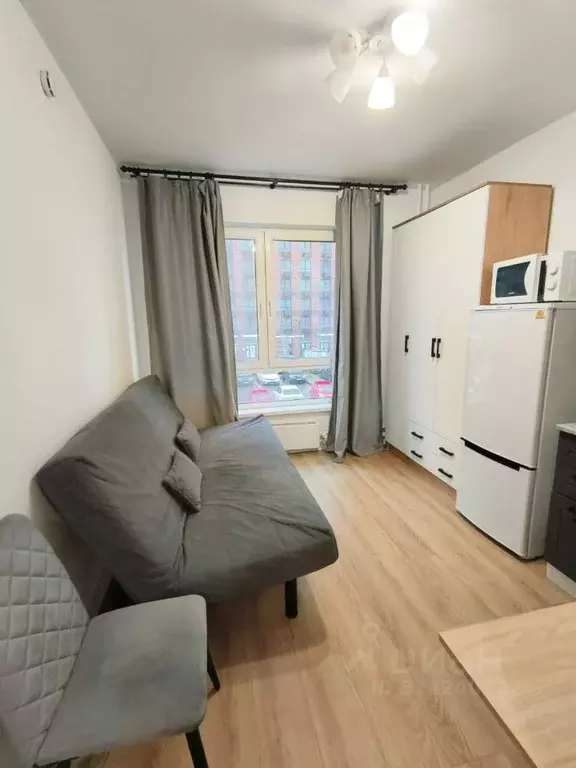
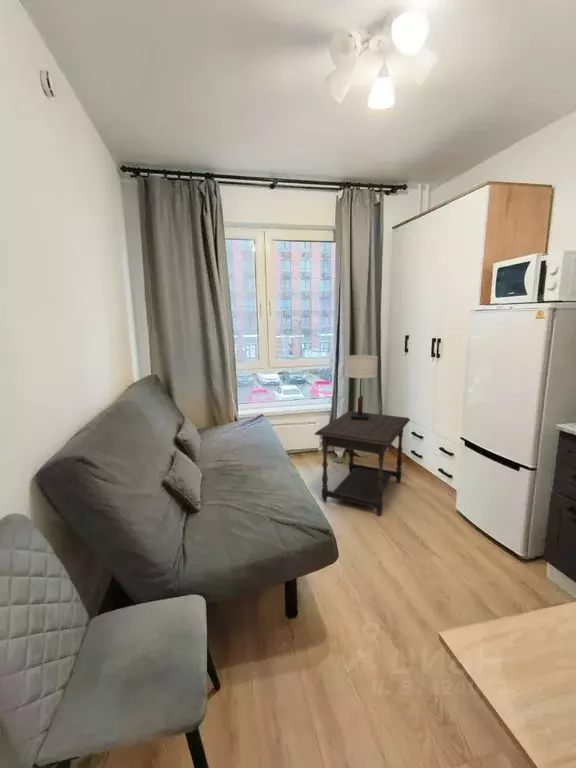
+ table lamp (360, 387)
+ side table (364, 451)
